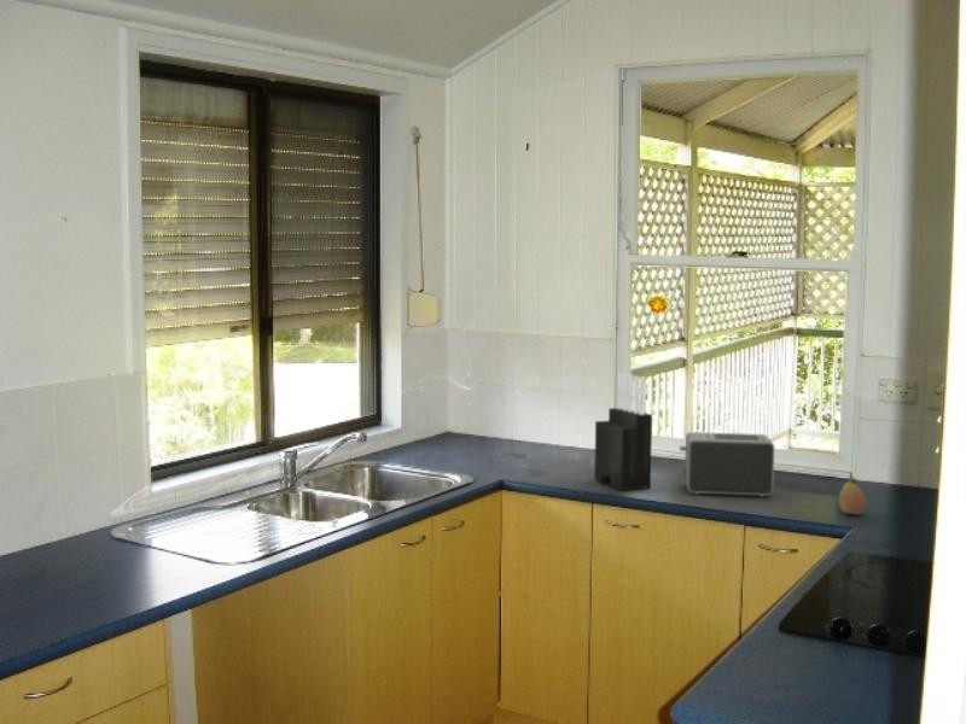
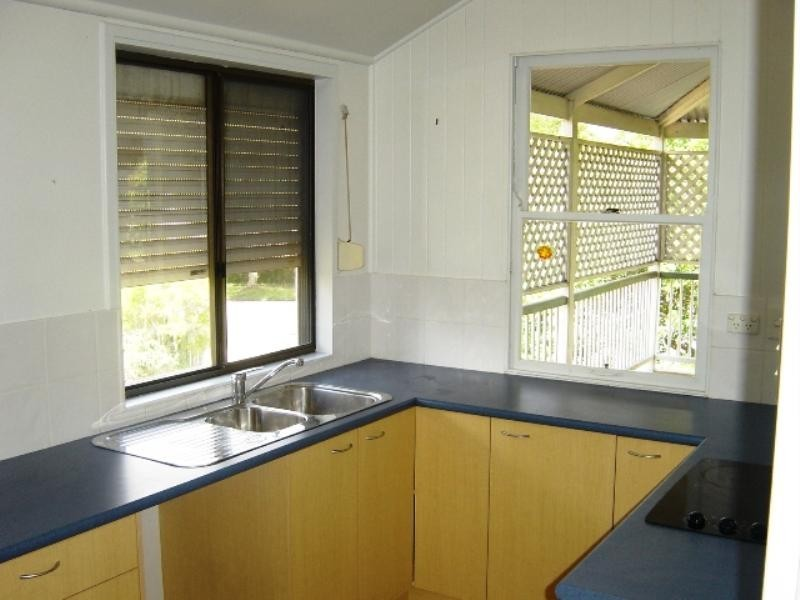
- toaster (724, 463)
- knife block (619, 430)
- fruit (852, 494)
